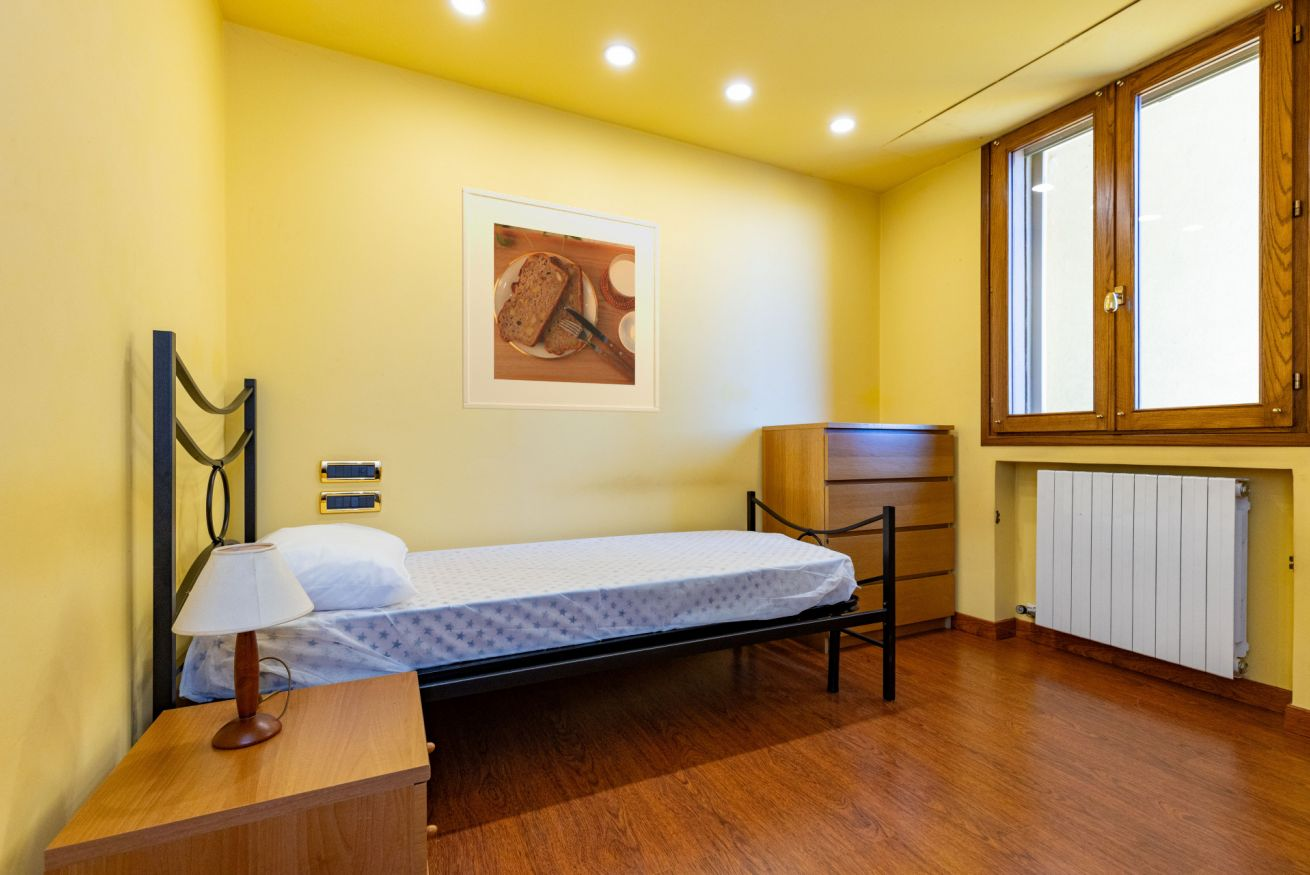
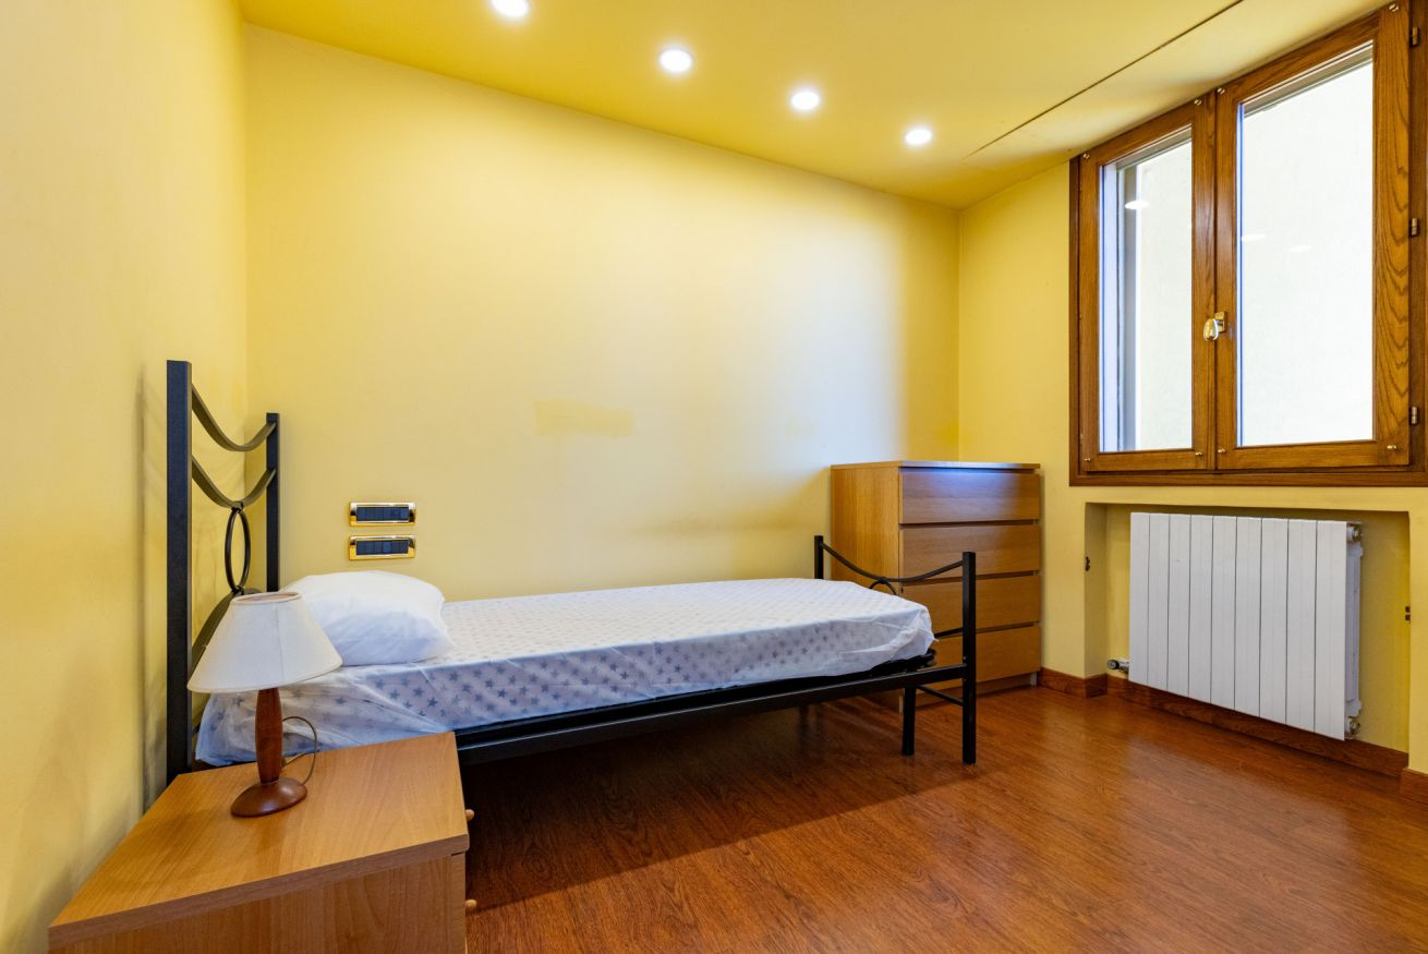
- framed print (568, 308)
